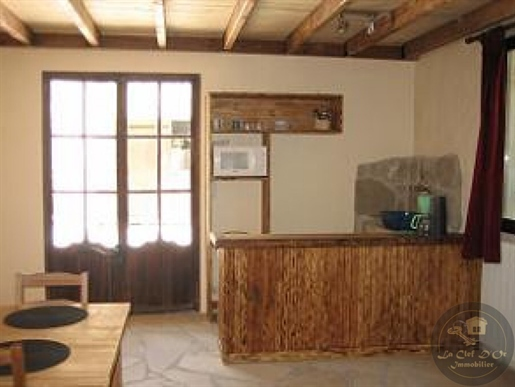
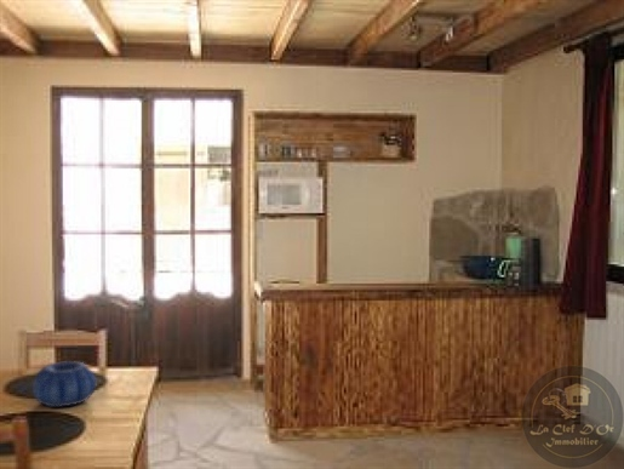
+ decorative bowl (64, 383)
